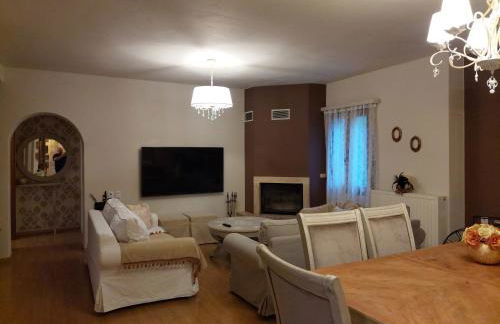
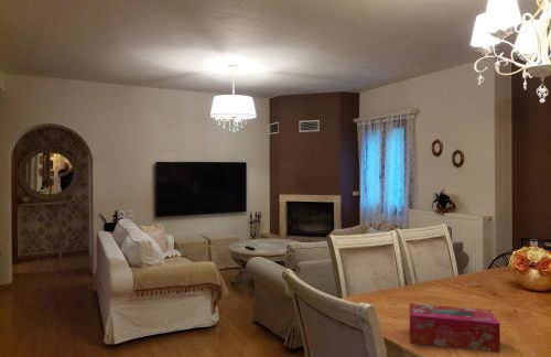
+ tissue box (451, 325)
